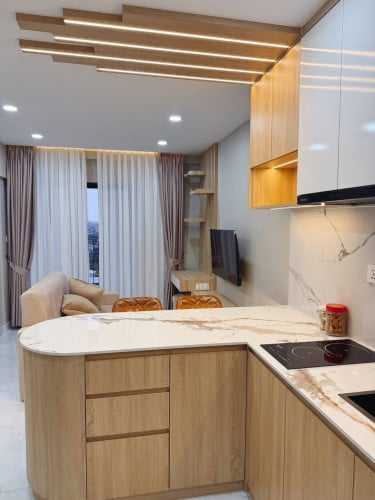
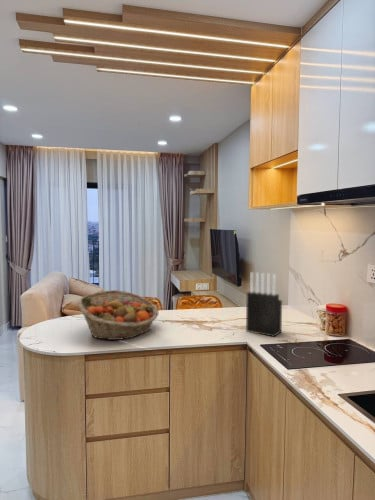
+ fruit basket (119, 313)
+ knife block (265, 302)
